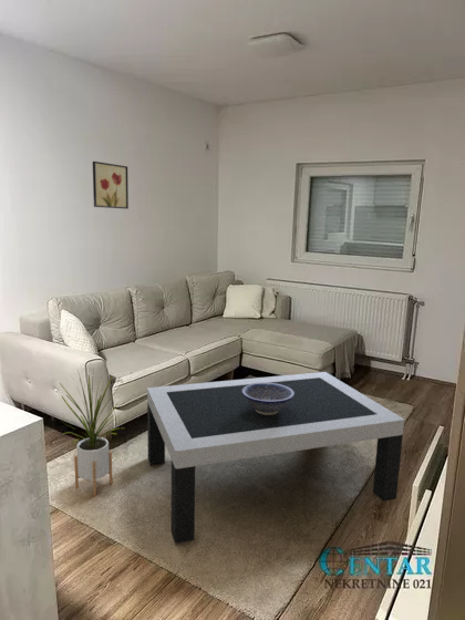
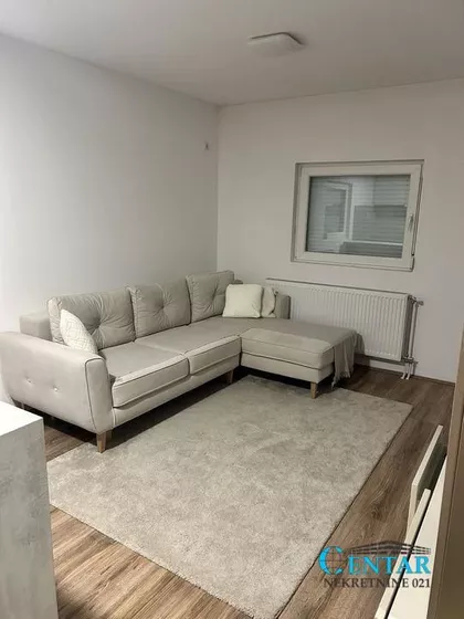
- house plant (93, 431)
- coffee table (265, 440)
- decorative bowl (267, 400)
- wall art (110, 186)
